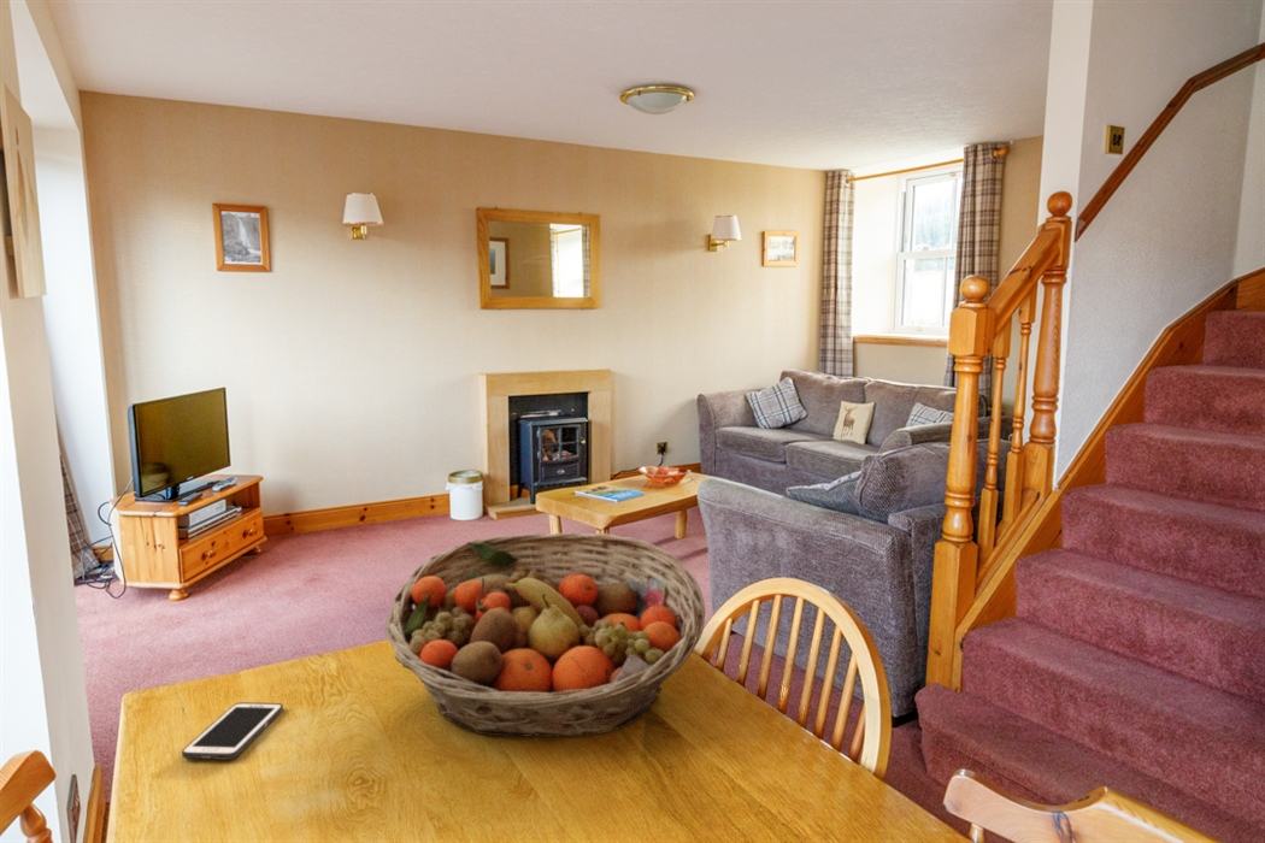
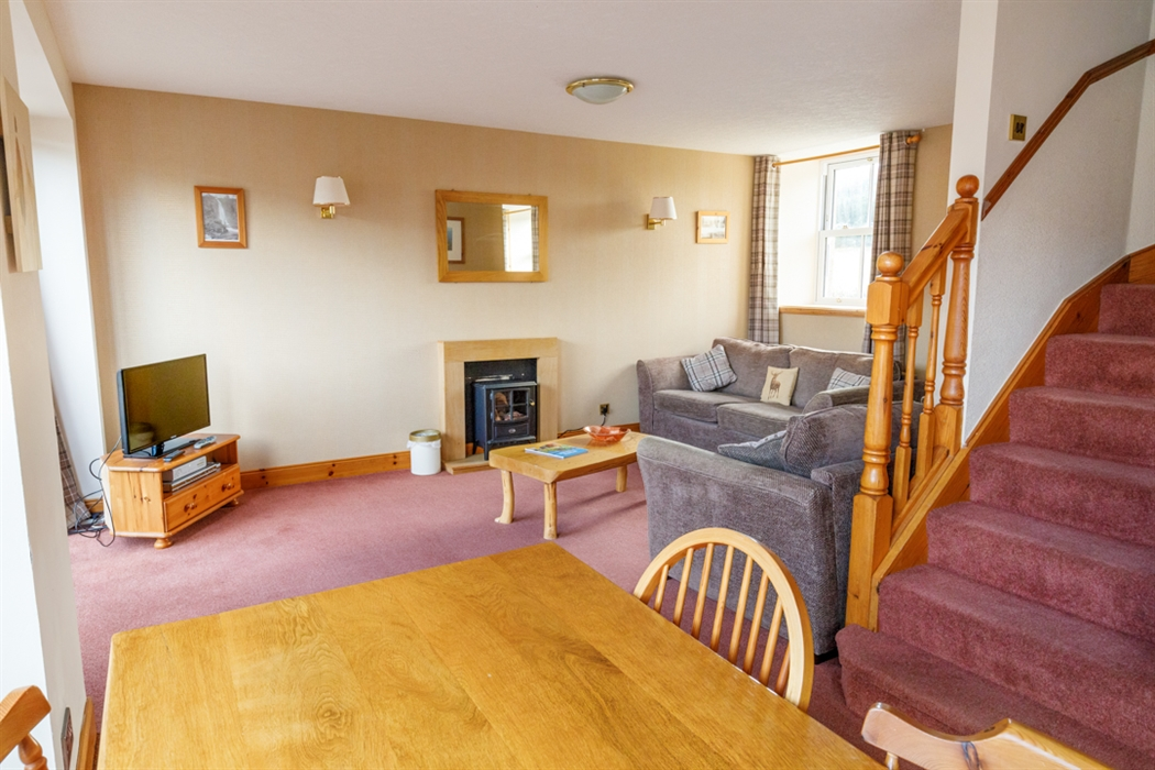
- cell phone (235, 729)
- fruit basket (547, 626)
